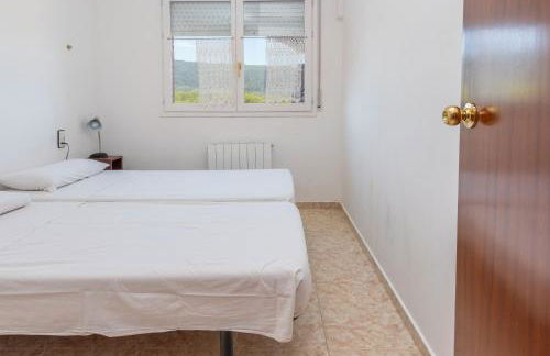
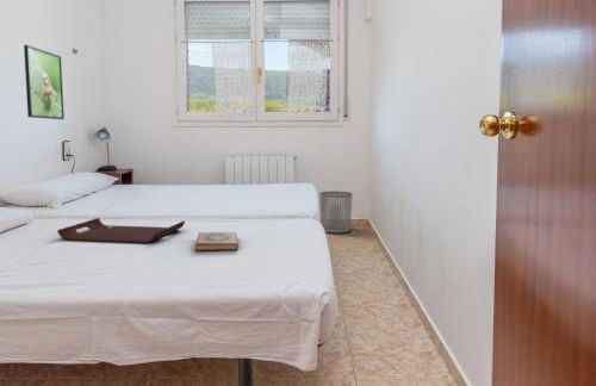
+ serving tray (124, 229)
+ waste bin (335, 211)
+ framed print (45, 85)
+ hardback book (217, 241)
